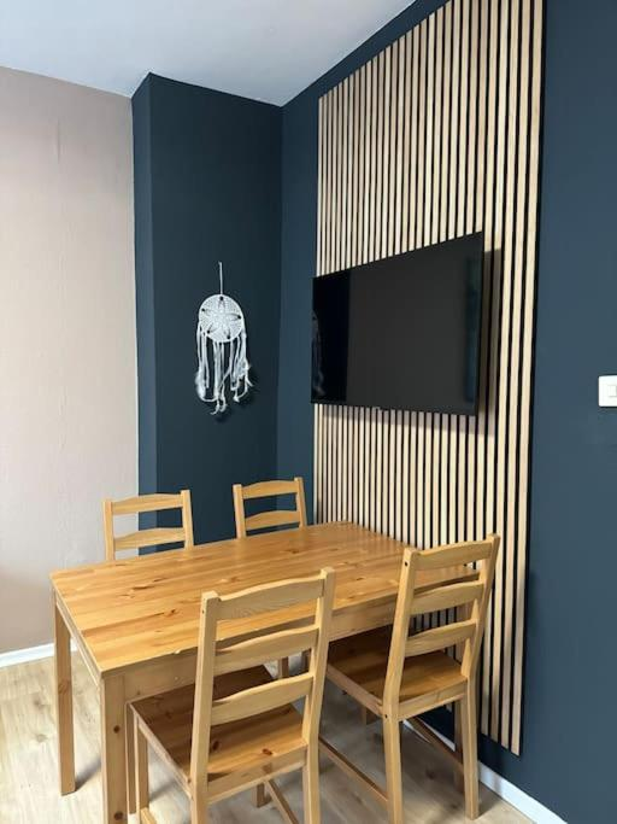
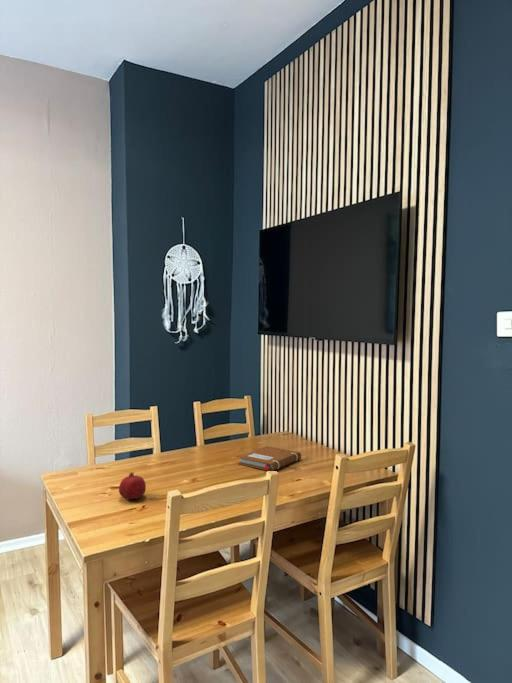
+ fruit (132, 485)
+ notebook (269, 458)
